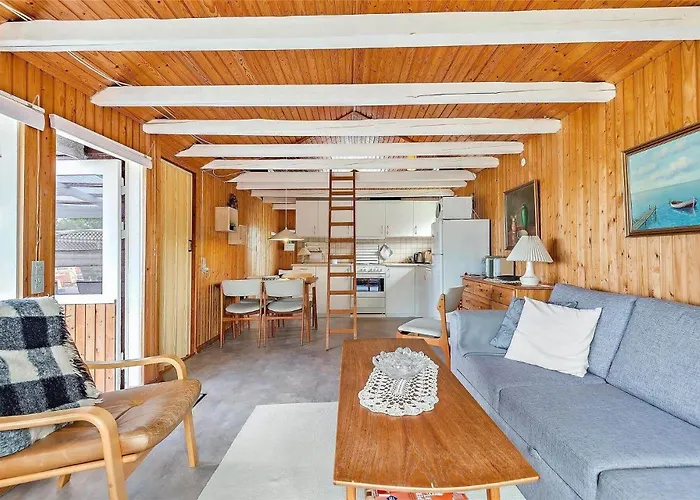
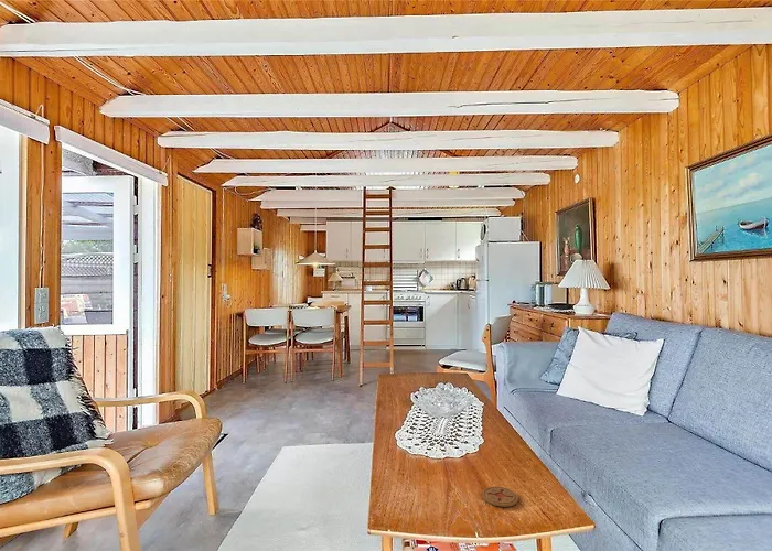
+ coaster (500, 496)
